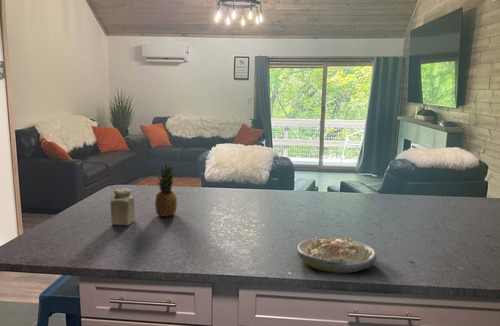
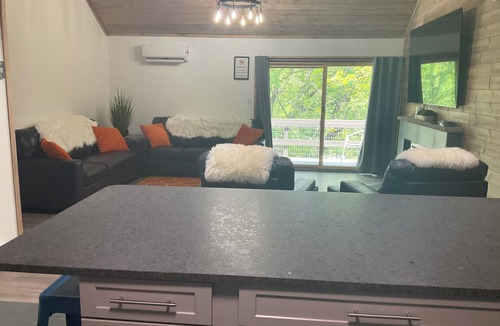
- soup (335, 251)
- salt shaker (122, 206)
- fruit (165, 189)
